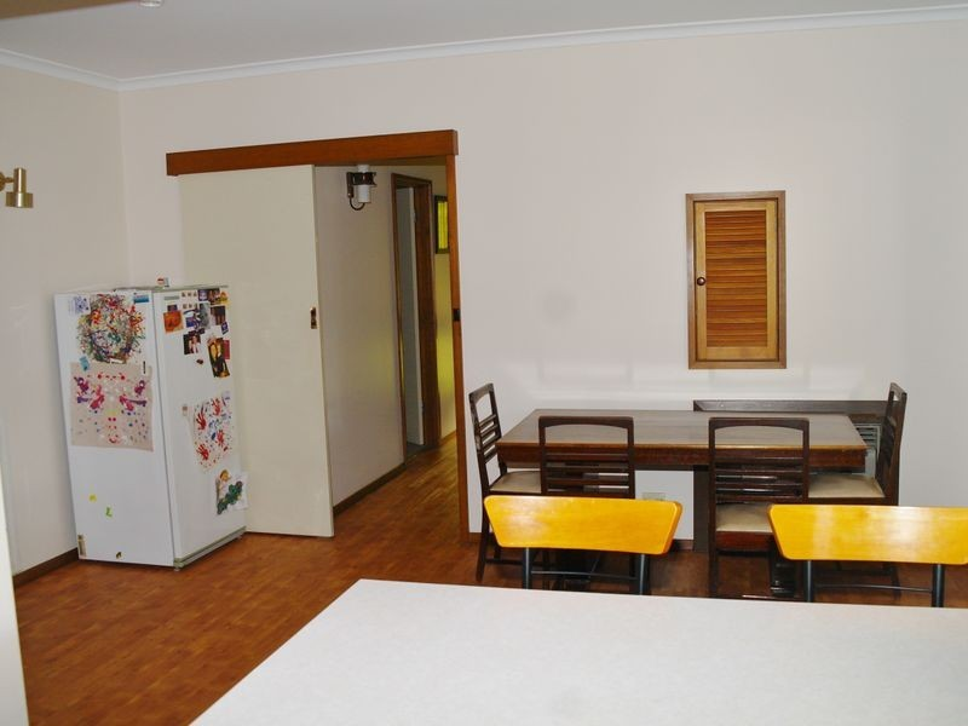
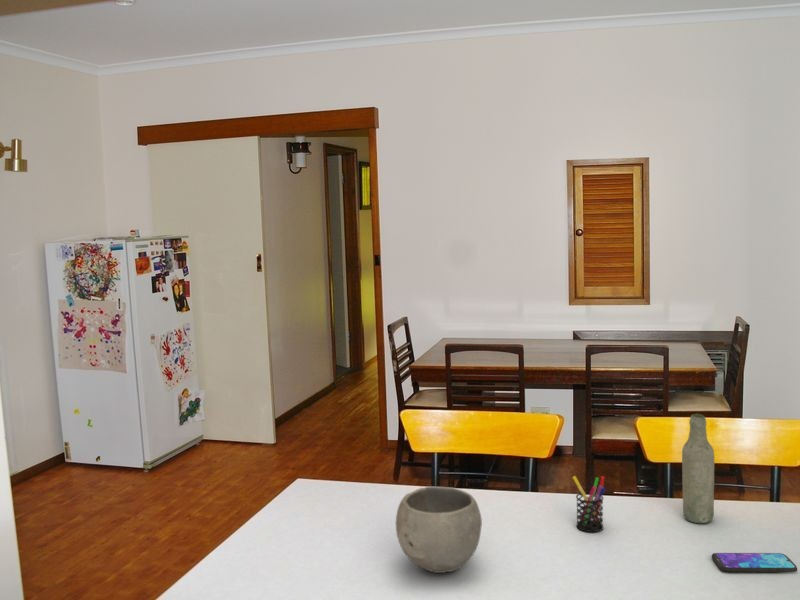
+ pen holder (592, 500)
+ bowl (435, 534)
+ smartphone (753, 562)
+ bottle (698, 467)
